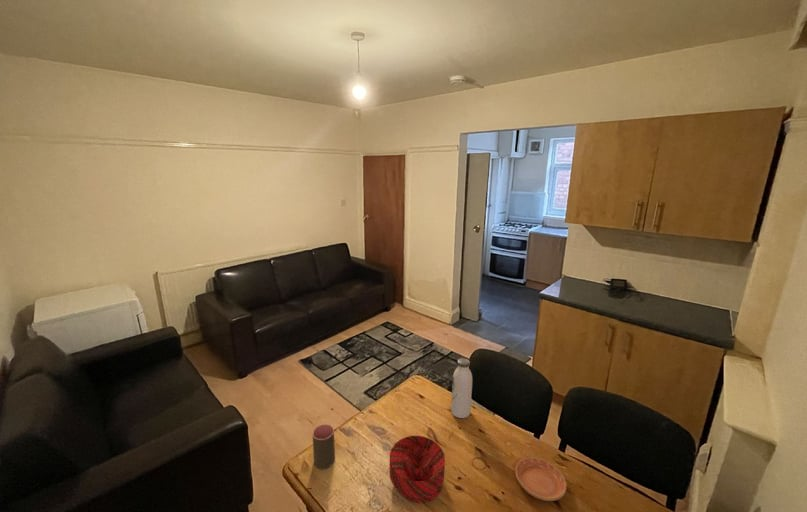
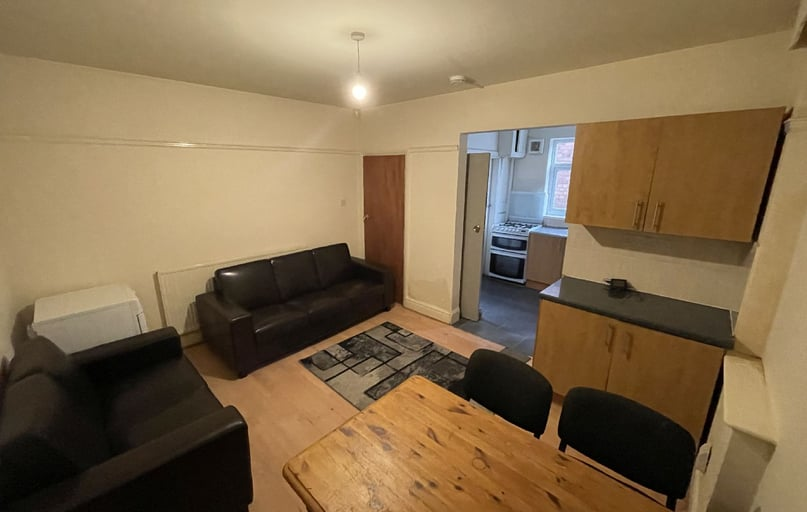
- water bottle (462, 386)
- saucer (539, 479)
- bowl (416, 469)
- cup (323, 446)
